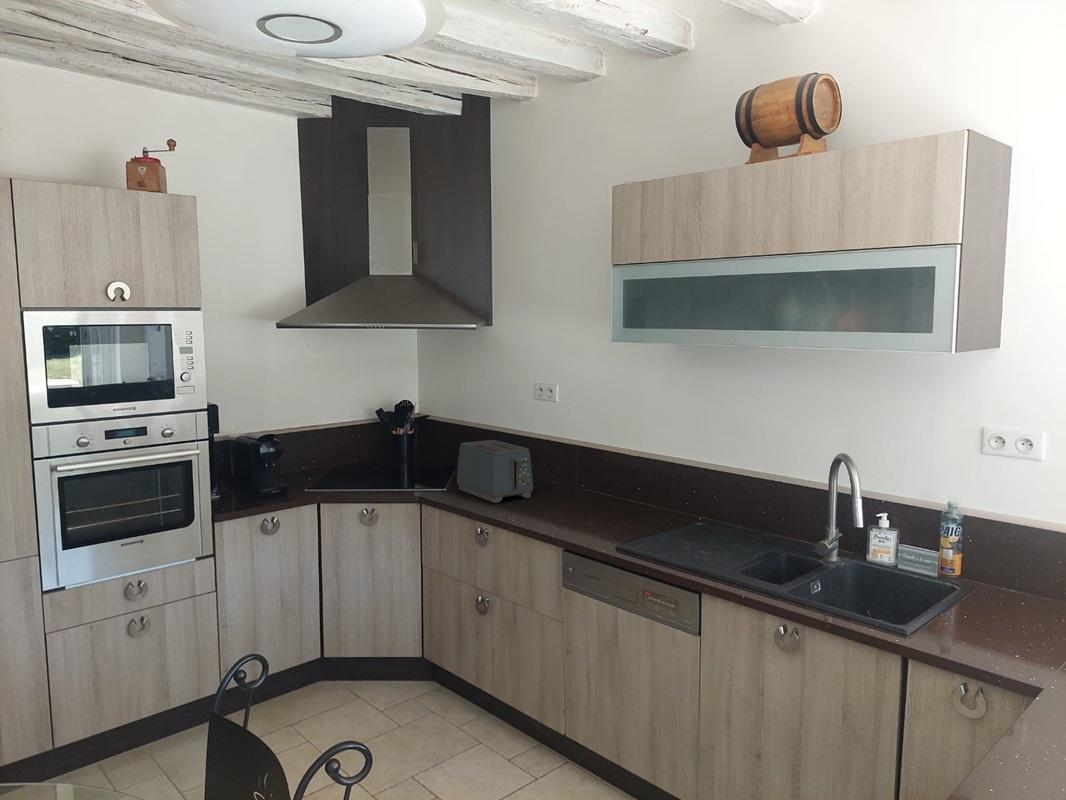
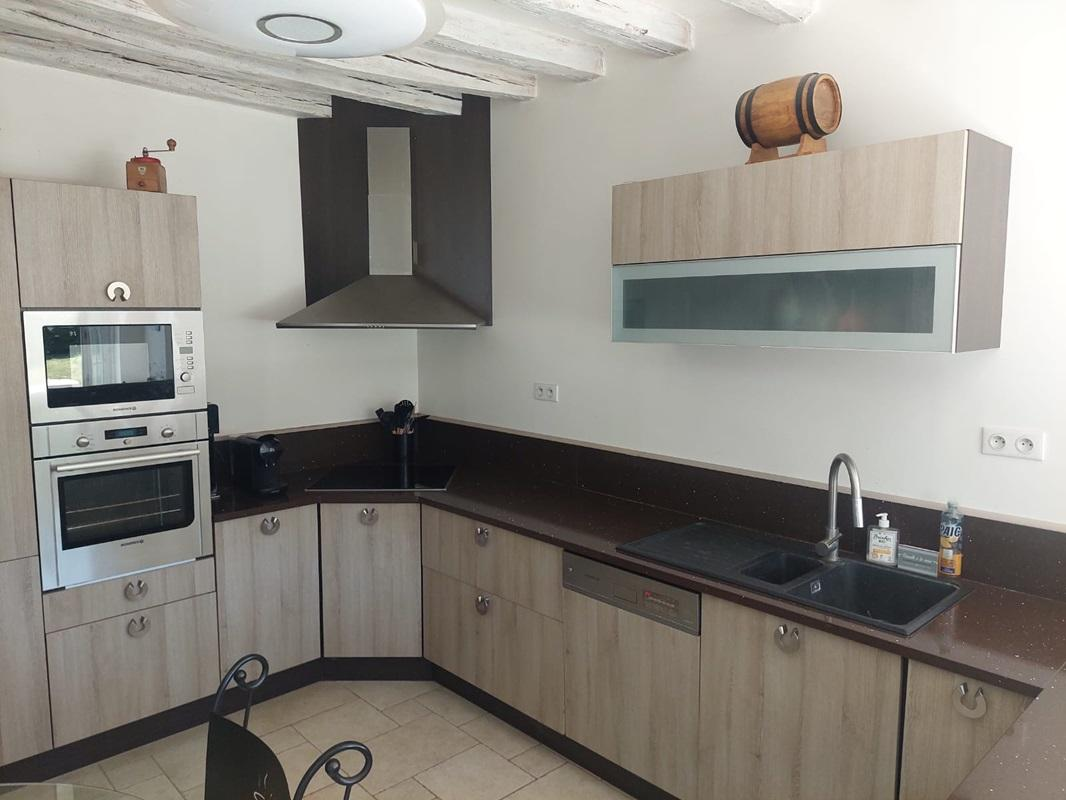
- toaster (496, 470)
